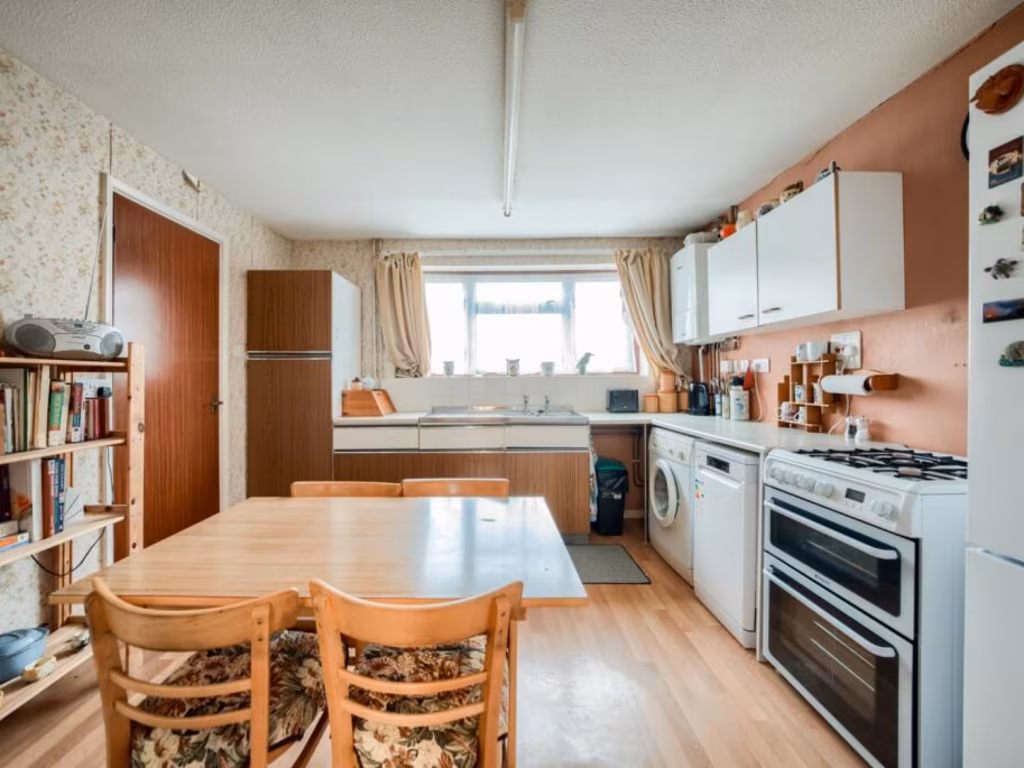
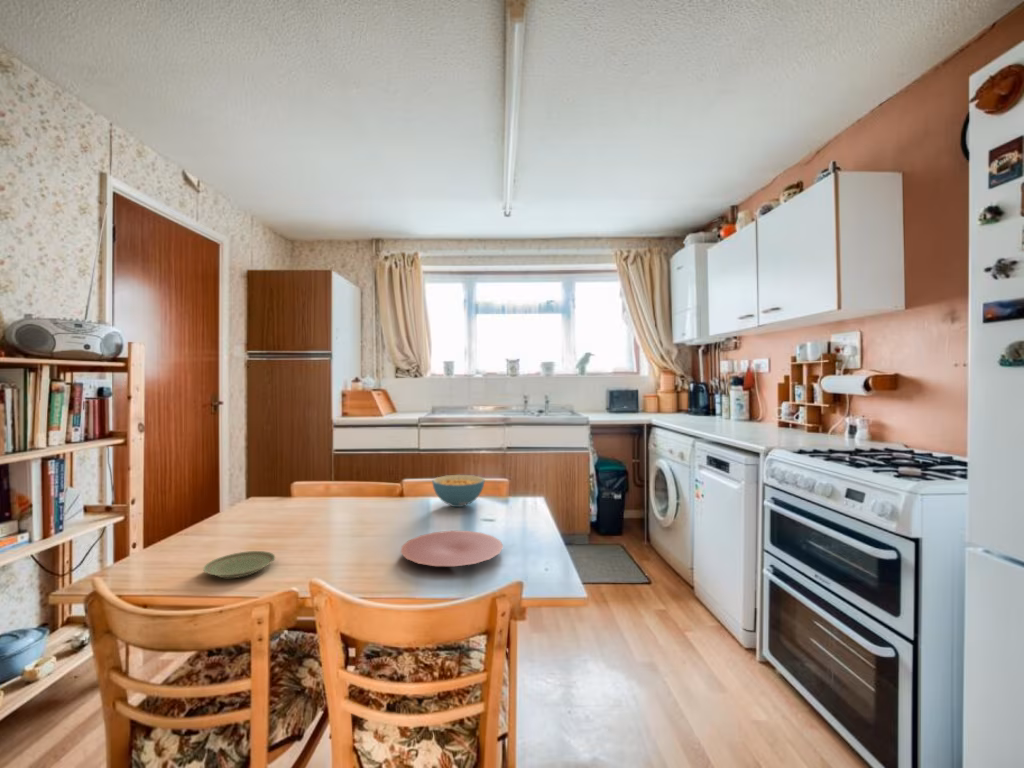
+ plate (452, 550)
+ cereal bowl (458, 492)
+ plate (240, 566)
